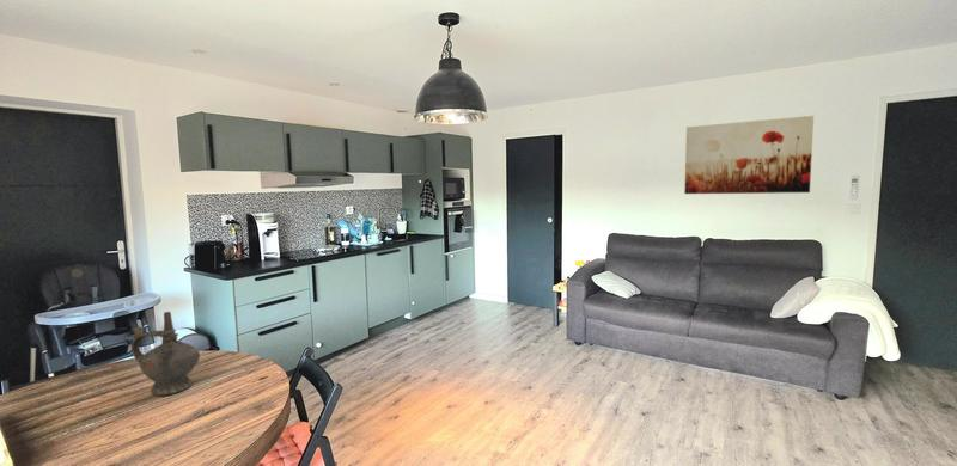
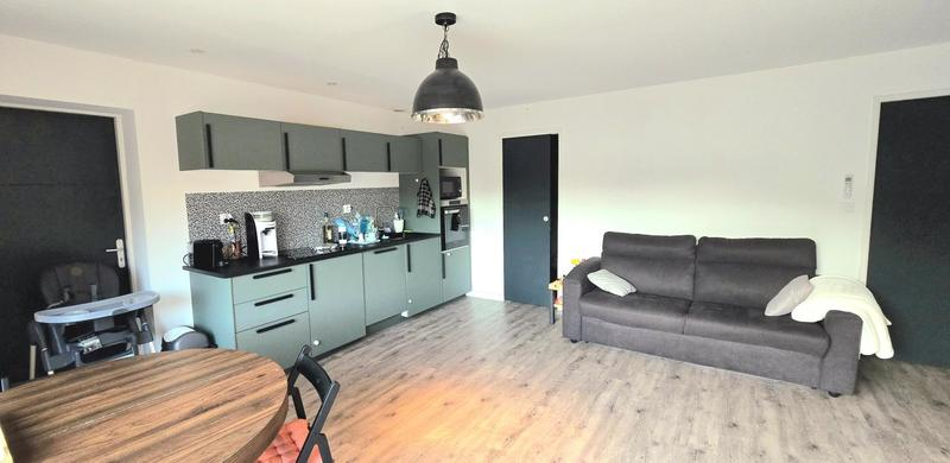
- wall art (744, 158)
- ceremonial vessel (165, 350)
